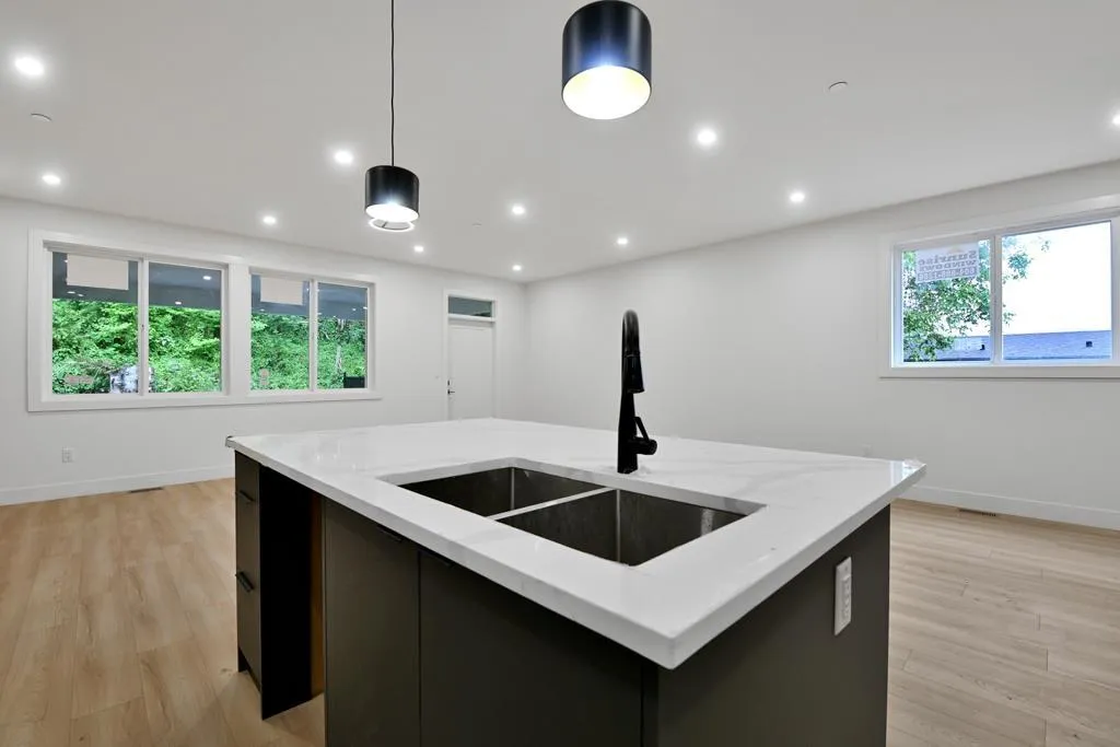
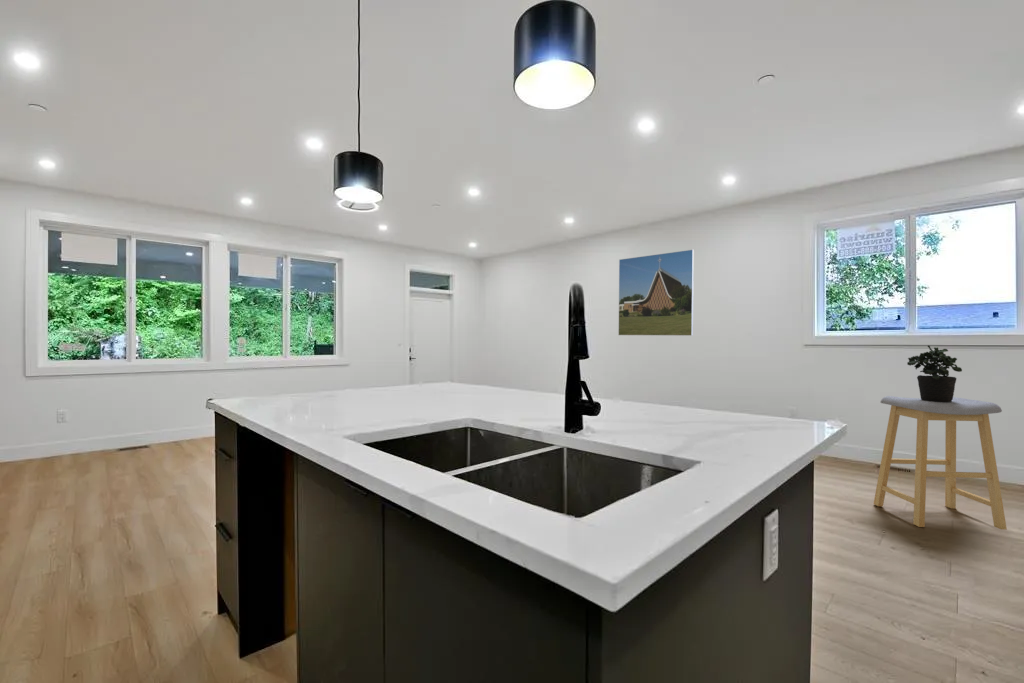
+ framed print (653, 295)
+ potted plant (933, 371)
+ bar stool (936, 459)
